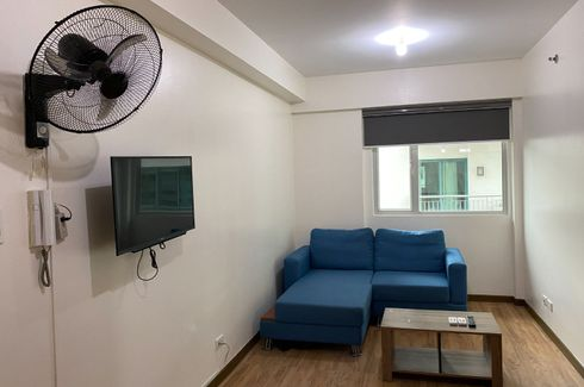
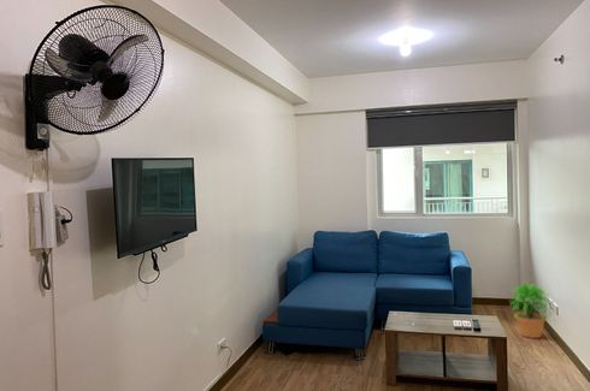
+ potted plant (530, 308)
